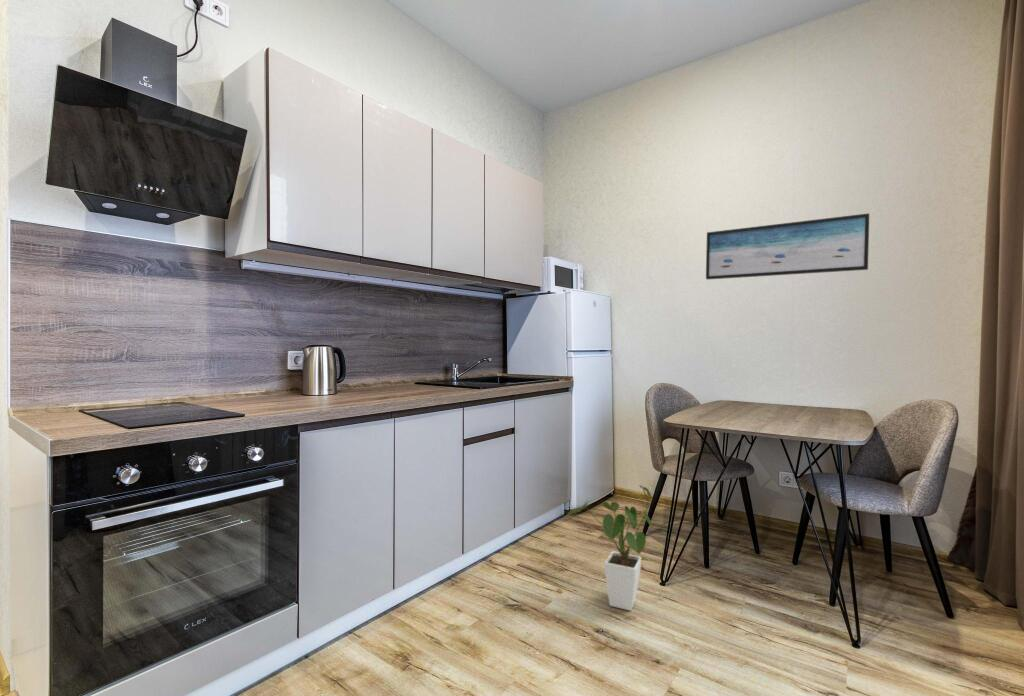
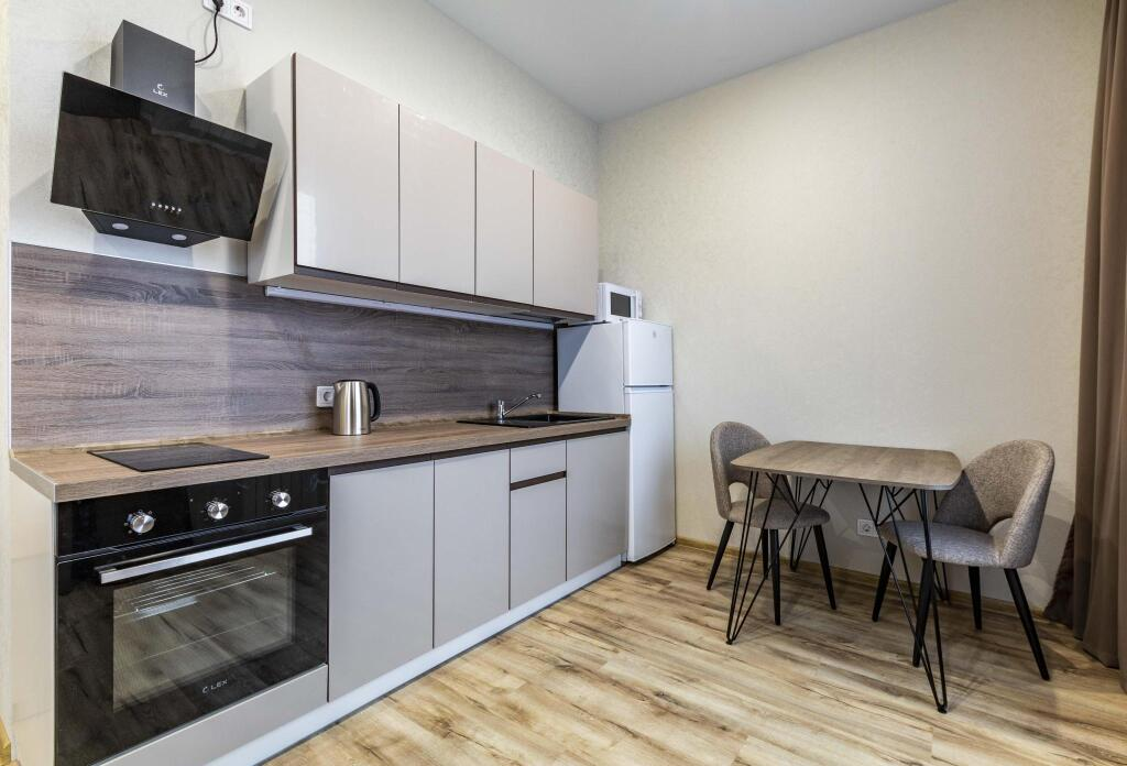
- house plant (616, 545)
- wall art (780, 249)
